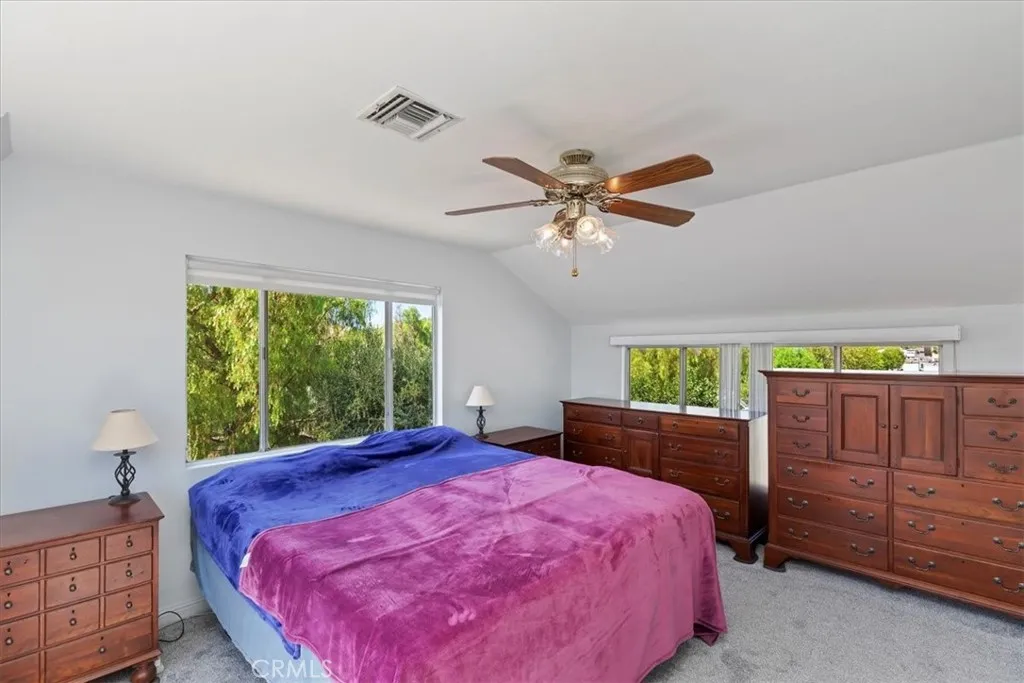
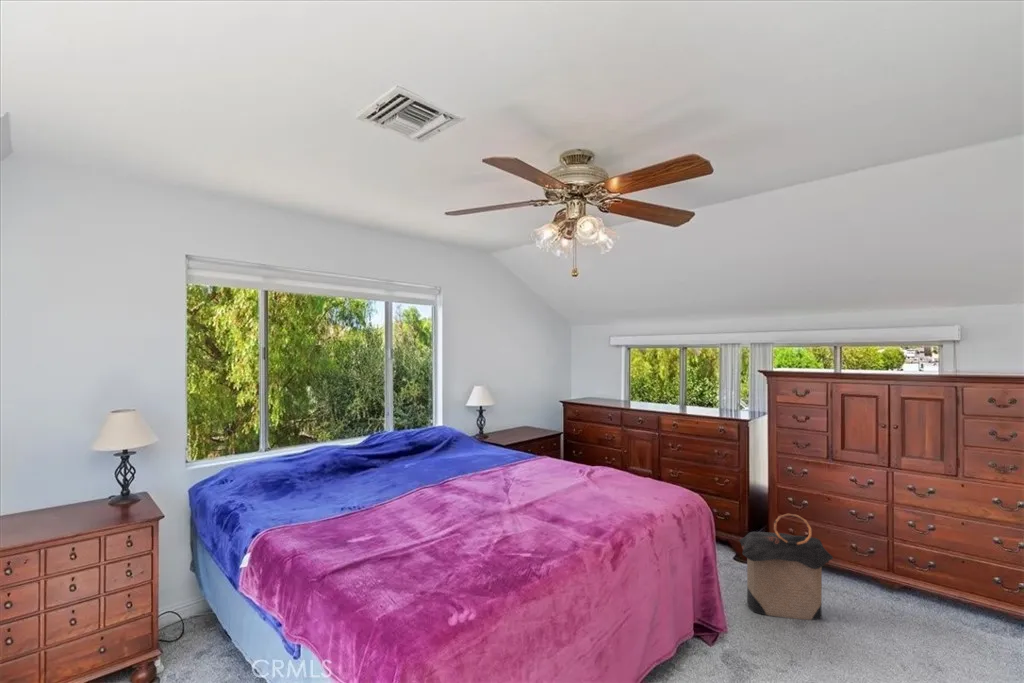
+ laundry hamper (782, 564)
